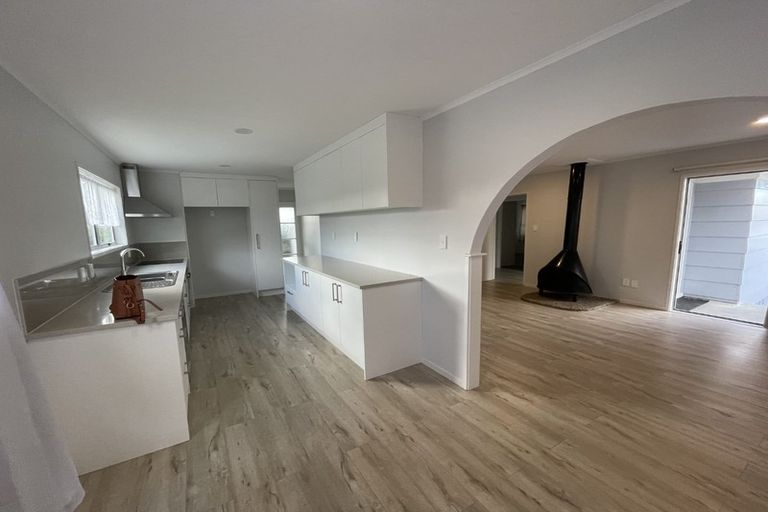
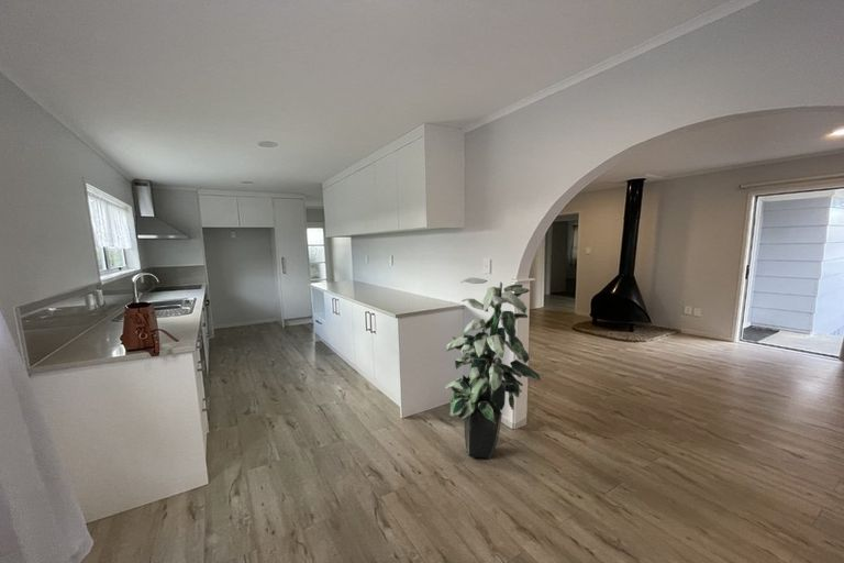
+ indoor plant (485, 365)
